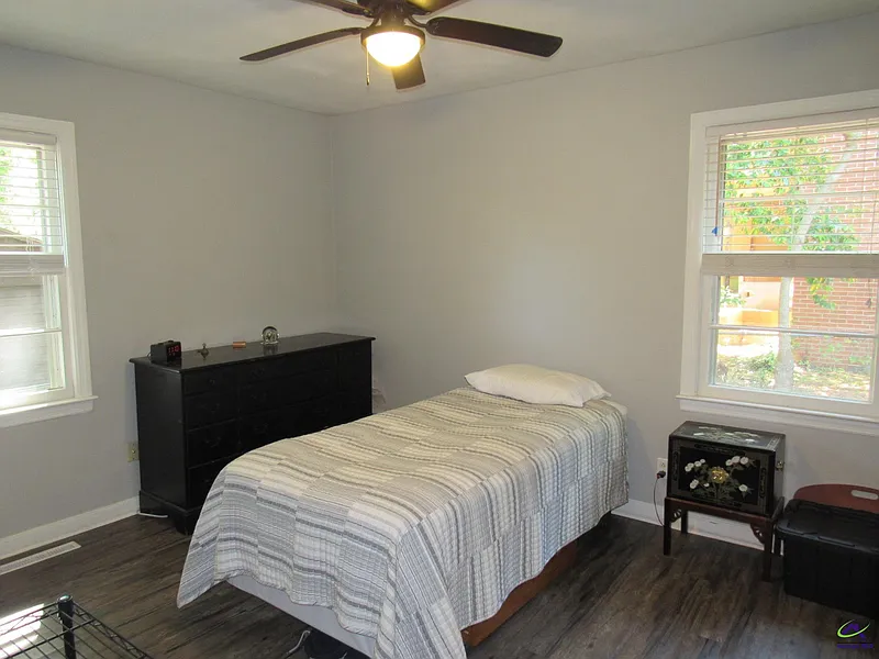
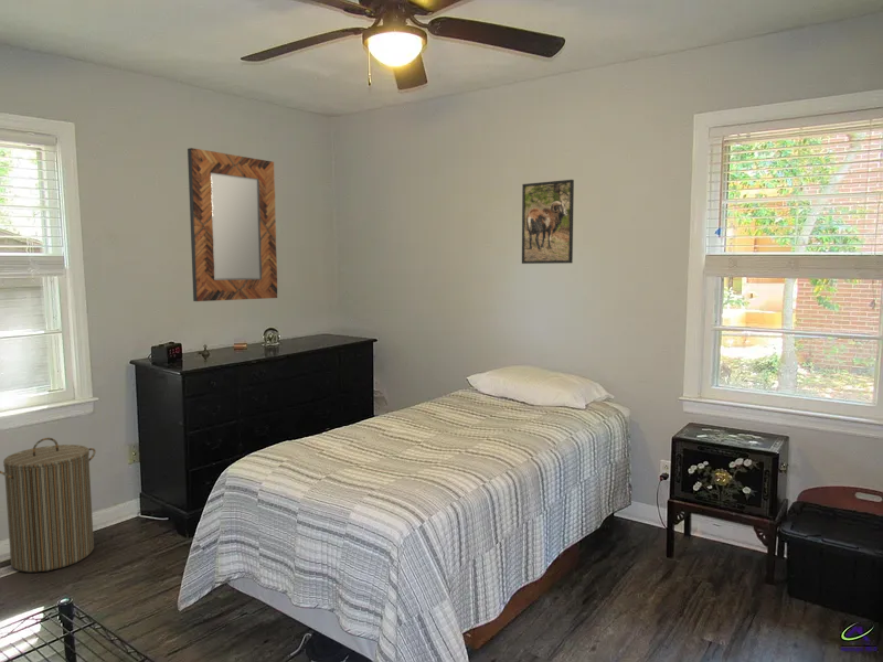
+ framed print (546, 223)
+ laundry hamper (50, 496)
+ home mirror (235, 227)
